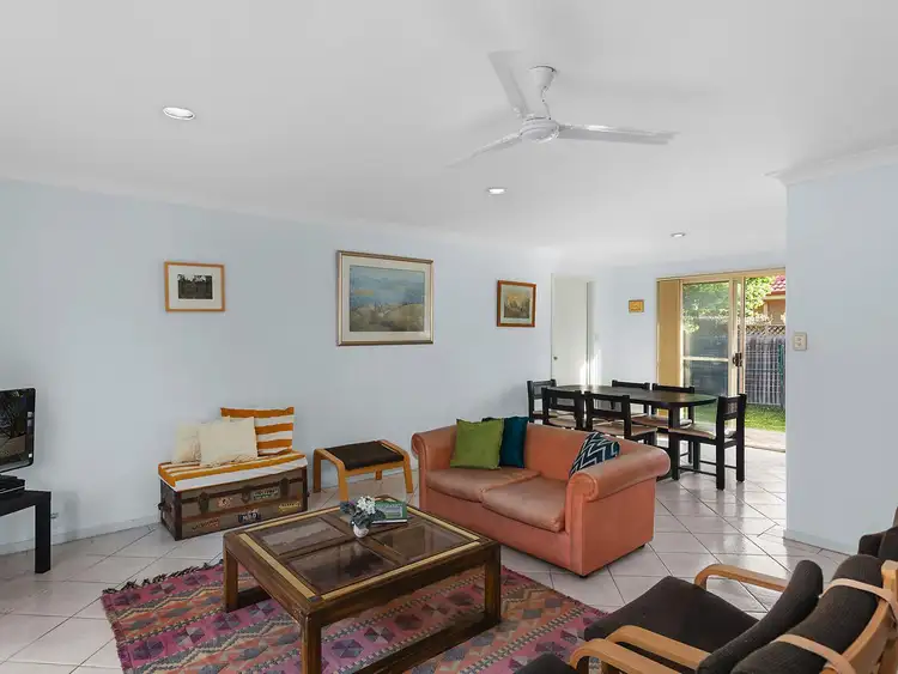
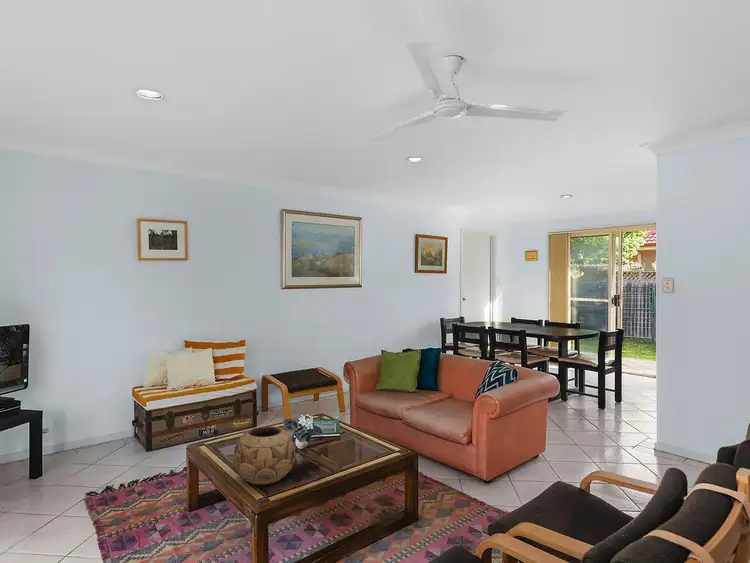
+ decorative bowl (264, 454)
